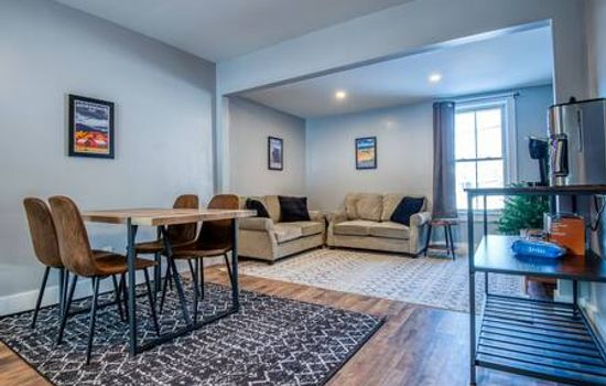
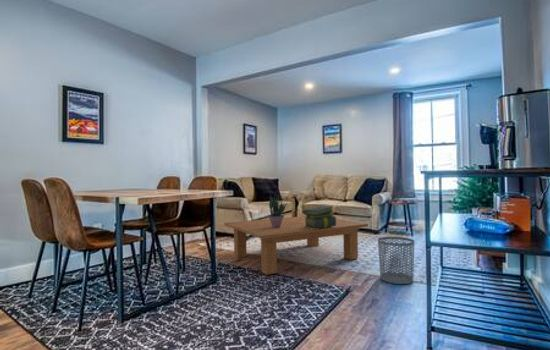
+ potted plant (277, 210)
+ stack of books (319, 216)
+ waste bin (396, 259)
+ coffee table (294, 240)
